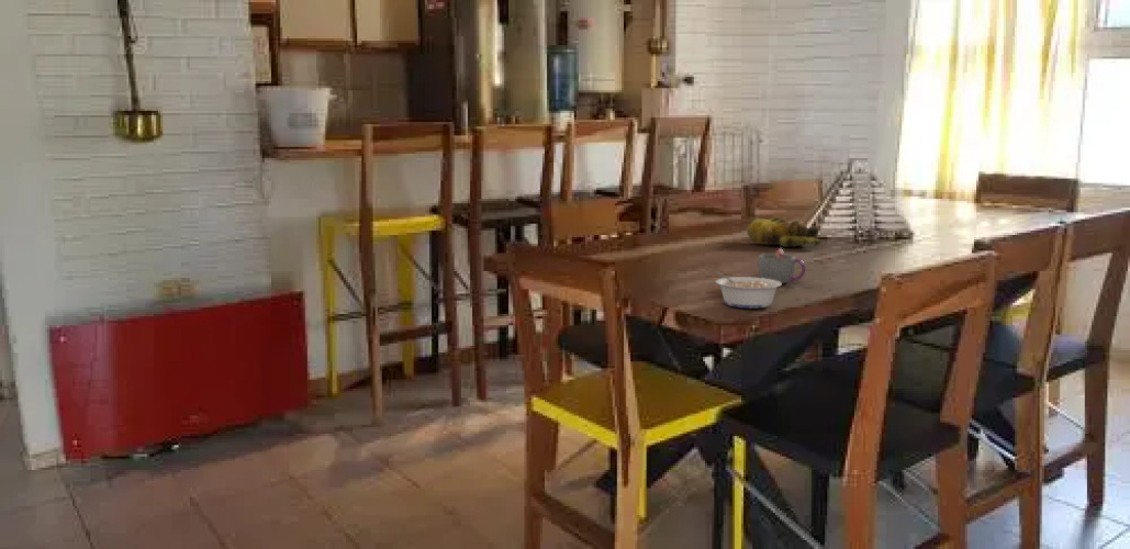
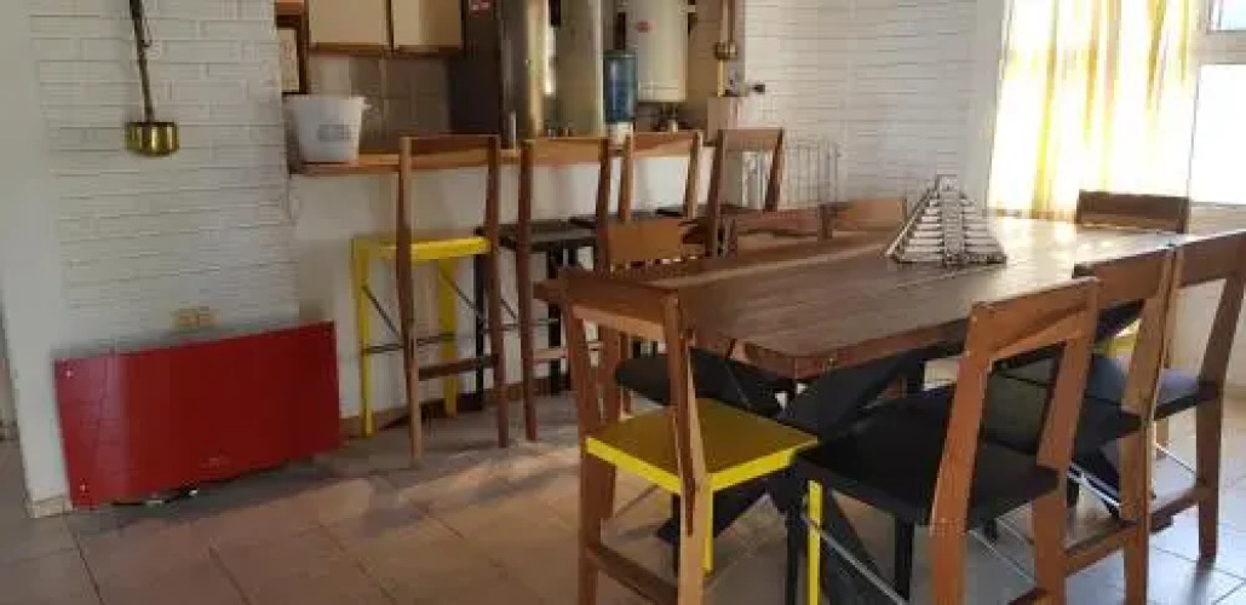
- mug (782, 264)
- banana bunch (785, 231)
- legume (745, 290)
